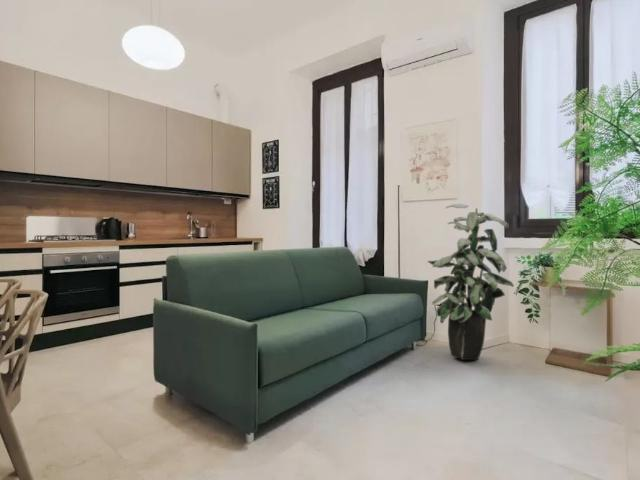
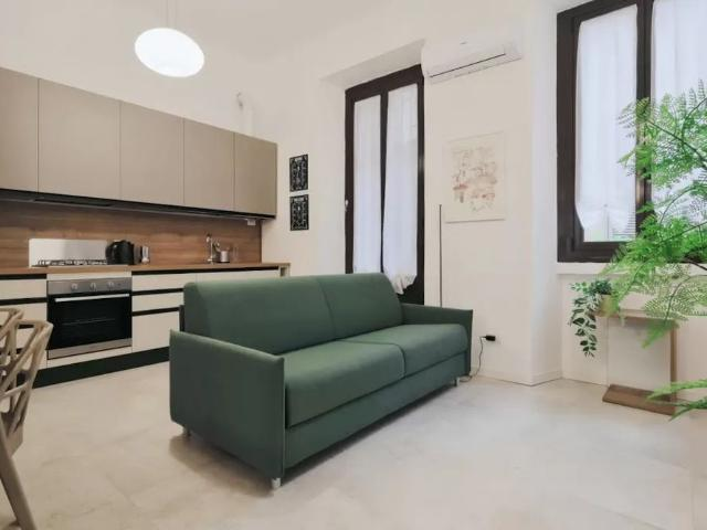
- indoor plant (466, 280)
